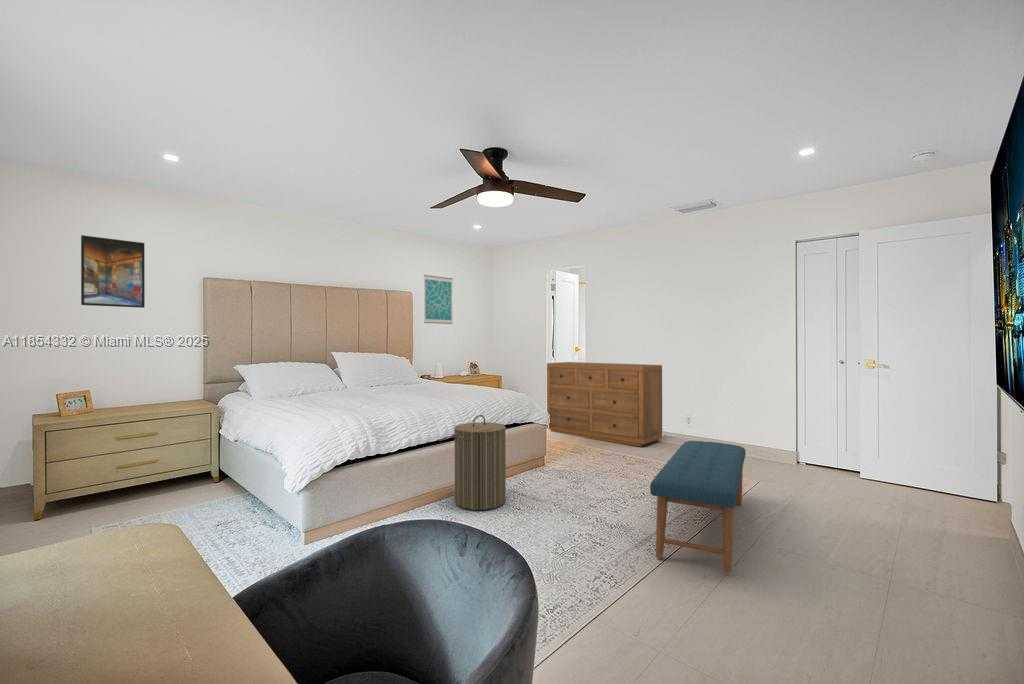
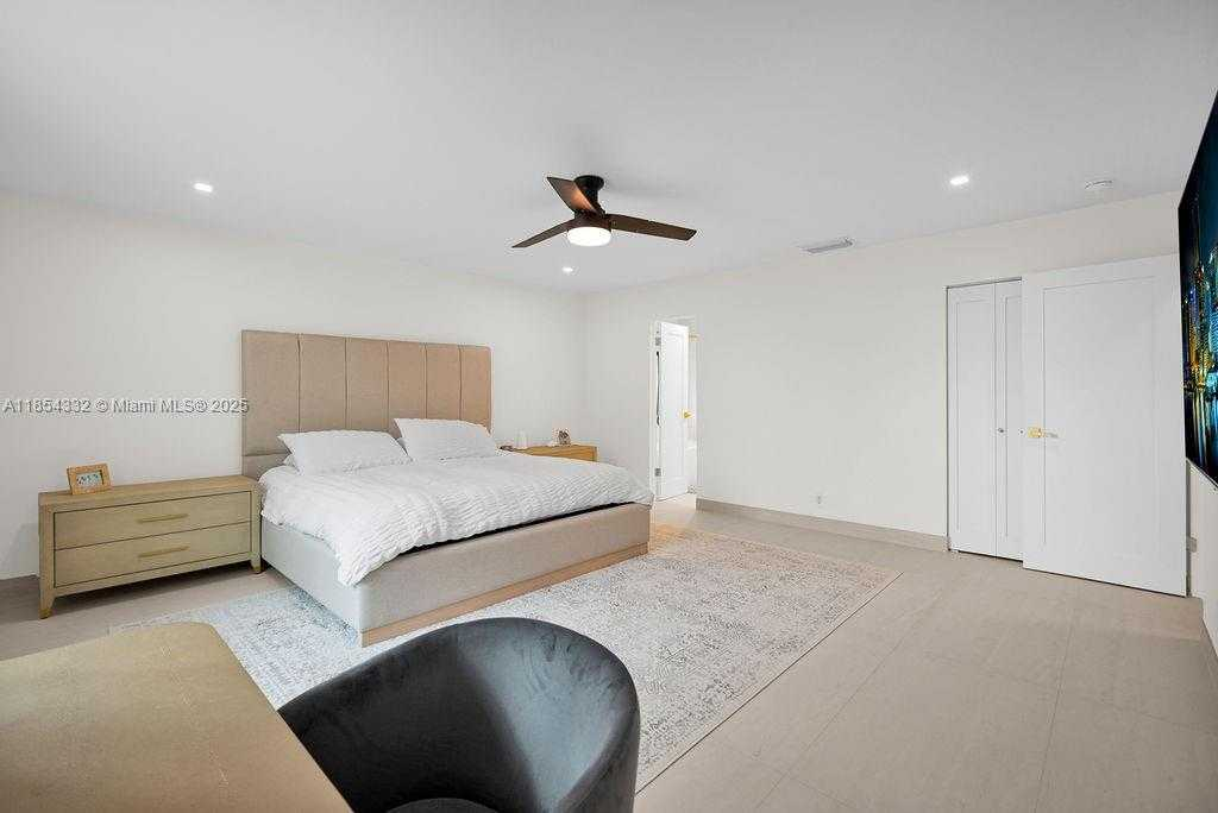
- bench (704, 492)
- laundry hamper (480, 457)
- wall art (438, 300)
- dresser (601, 399)
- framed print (113, 272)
